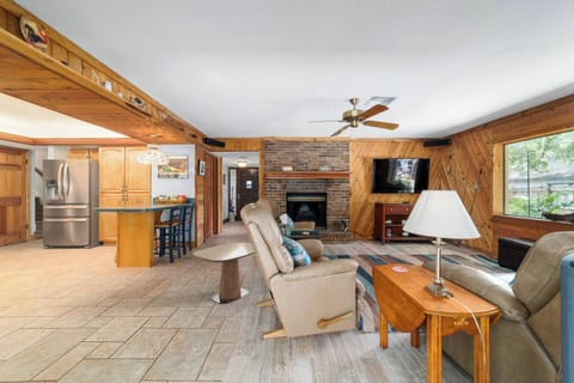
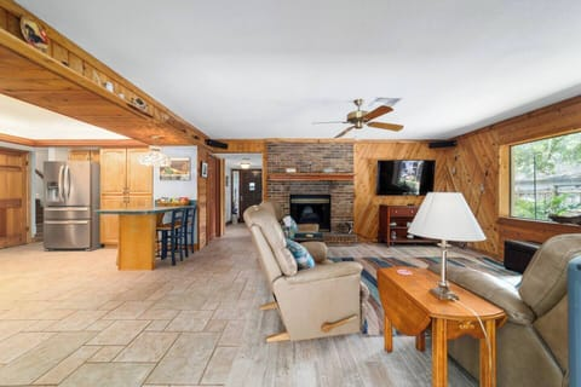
- side table (230, 272)
